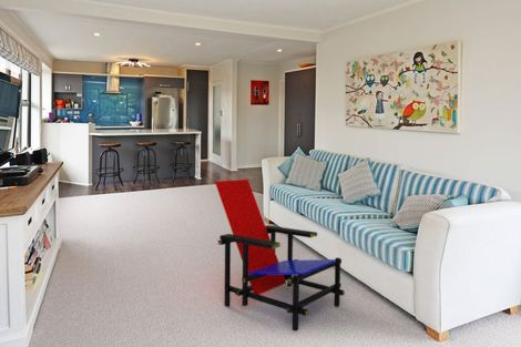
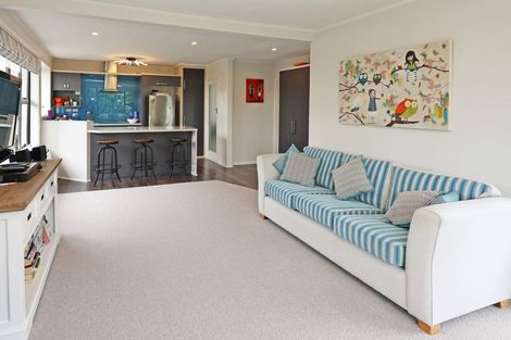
- armchair (276, 244)
